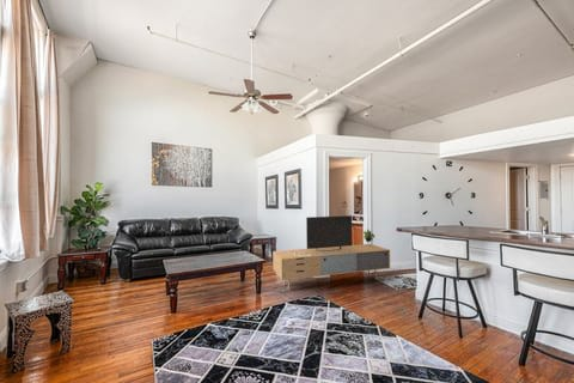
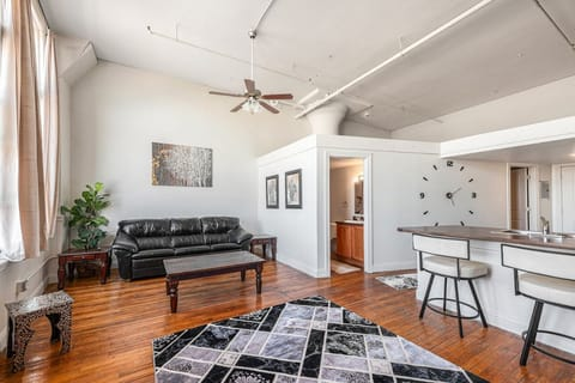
- media console (330, 249)
